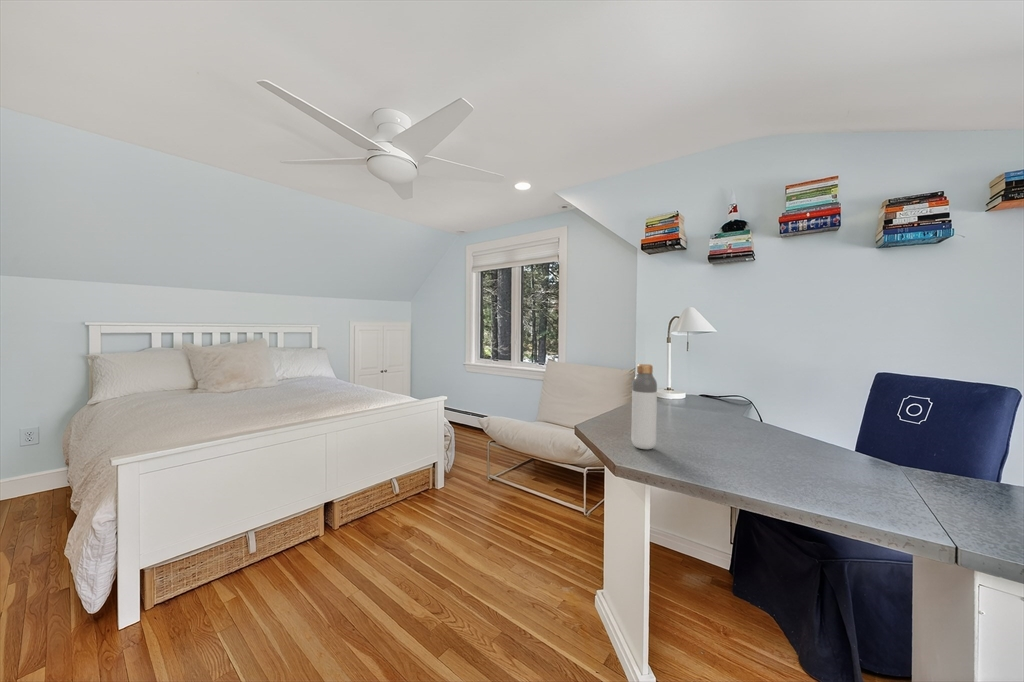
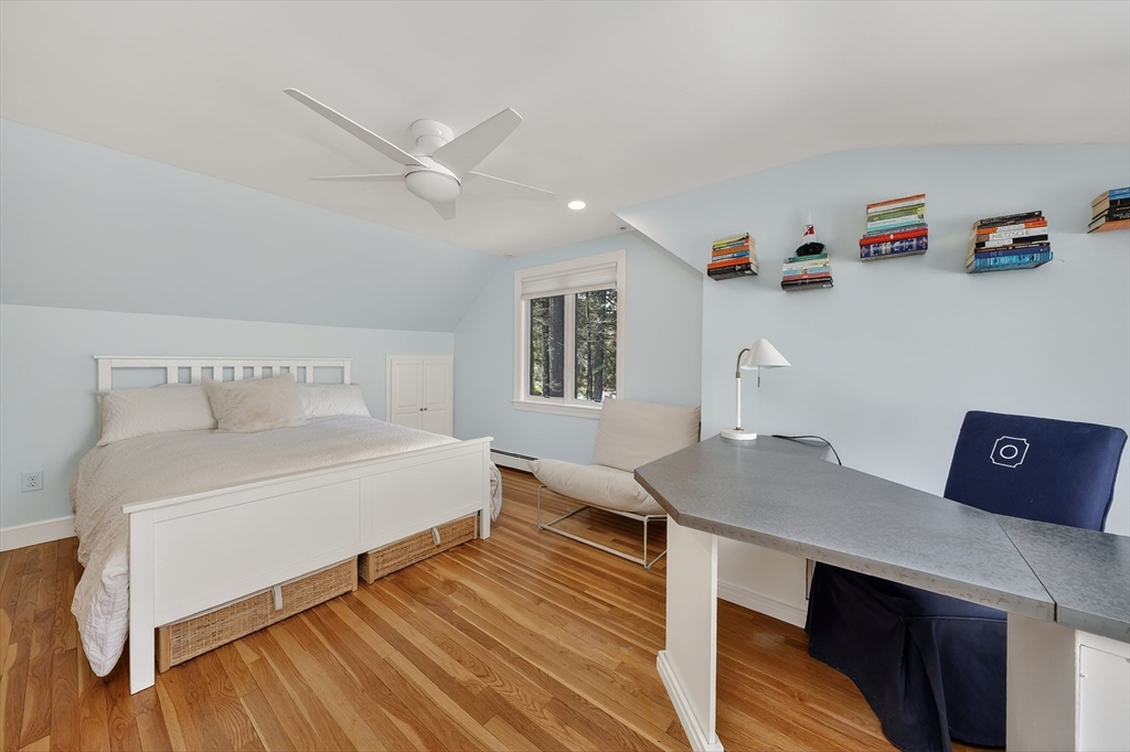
- bottle (644, 405)
